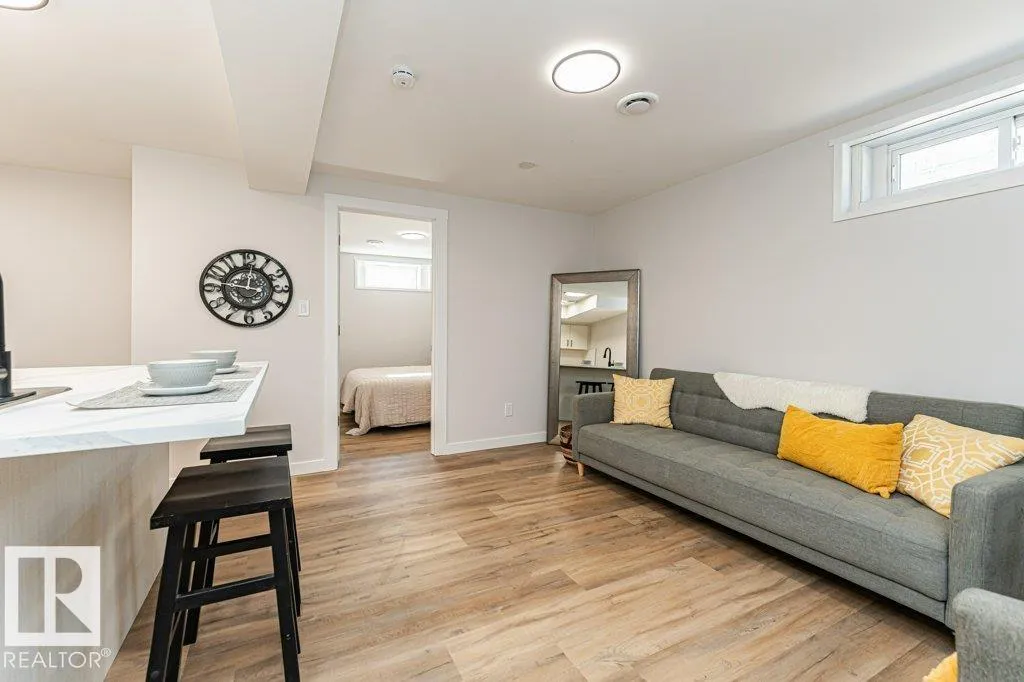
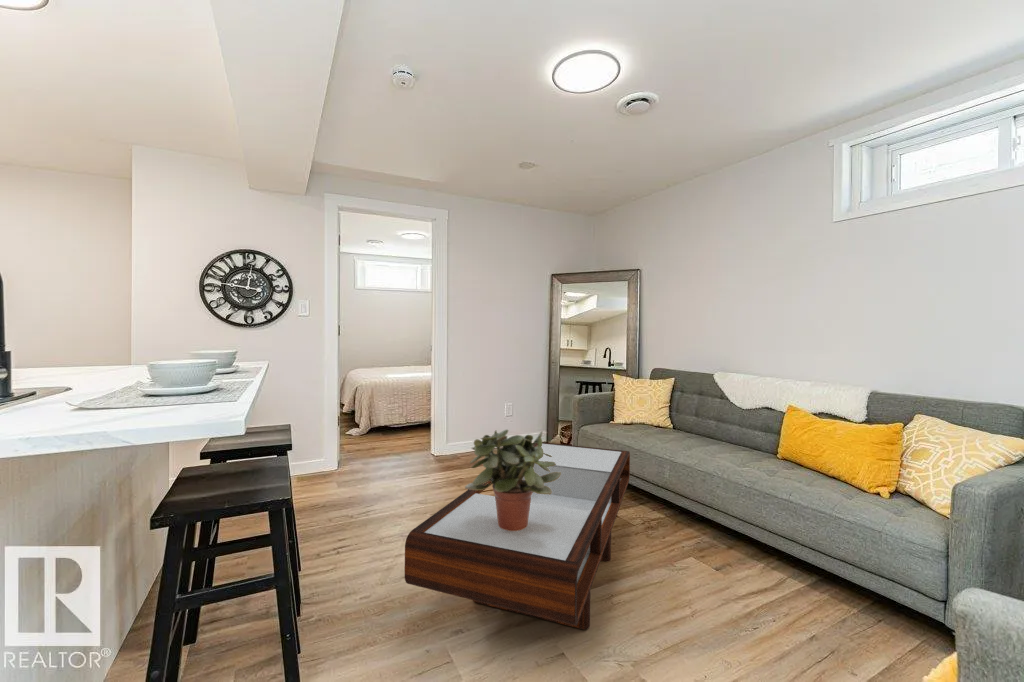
+ coffee table (548, 529)
+ potted plant (514, 474)
